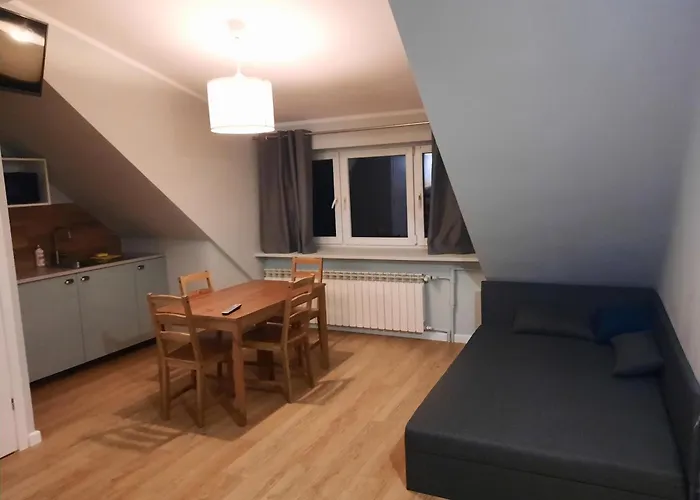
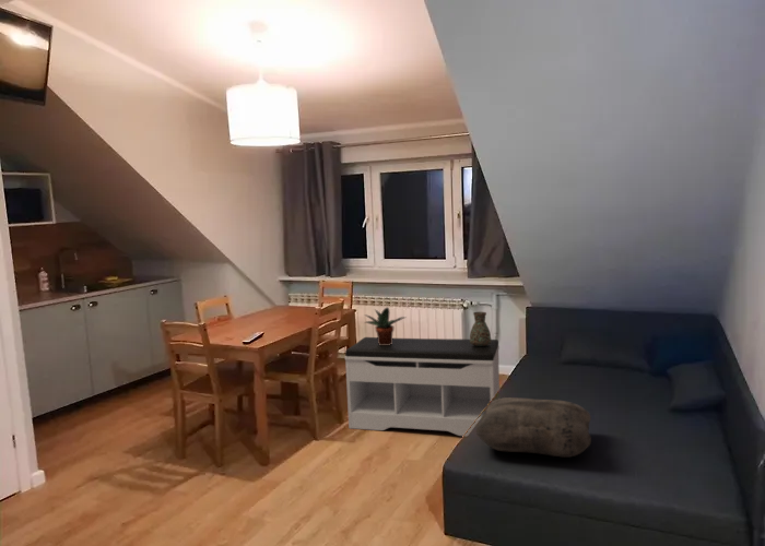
+ potted plant (384, 324)
+ bench (424, 382)
+ cushion (534, 424)
+ decorative vase (480, 329)
